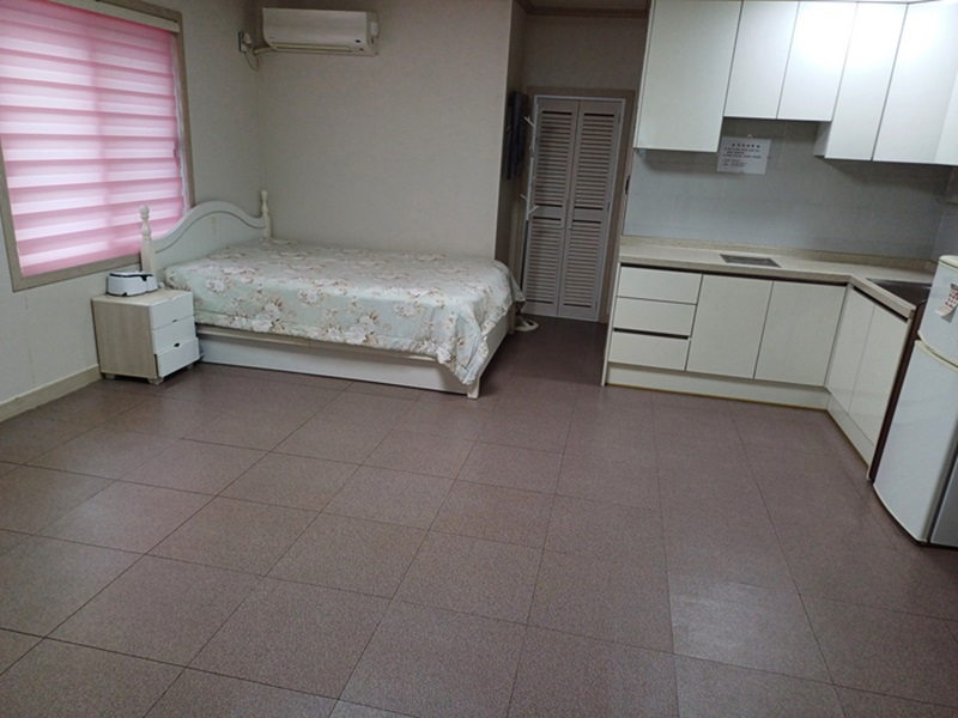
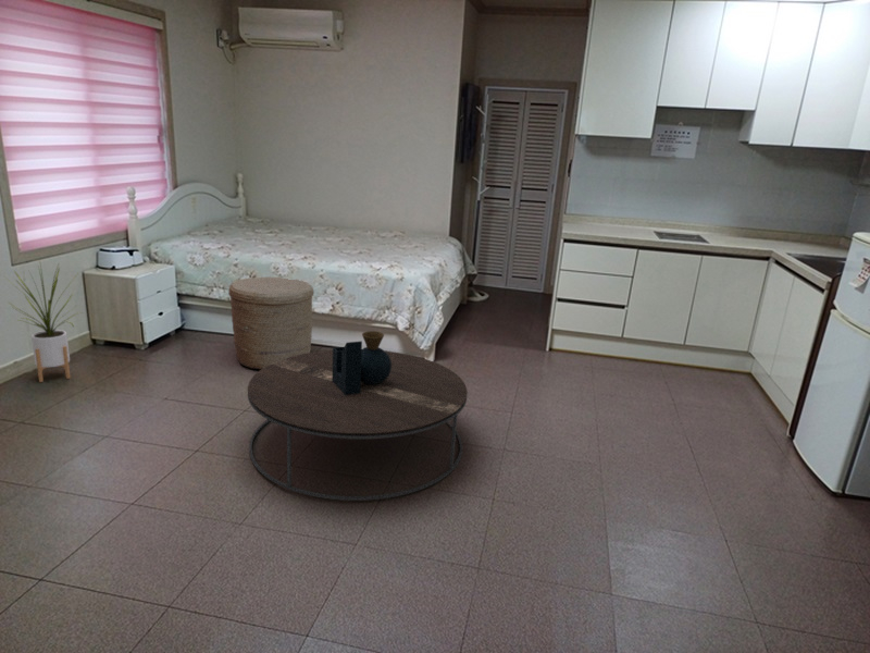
+ coffee table (360, 389)
+ house plant (47, 320)
+ basket (272, 321)
